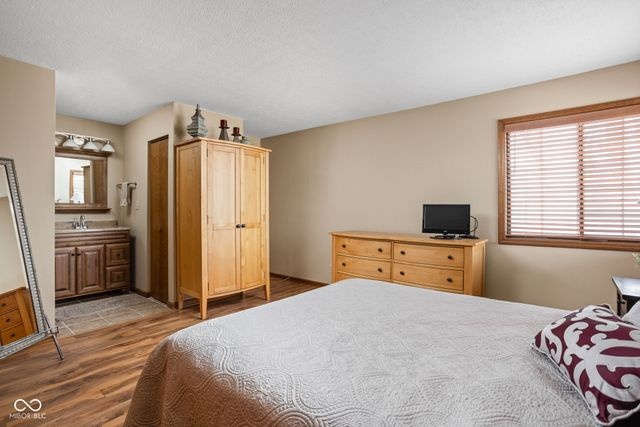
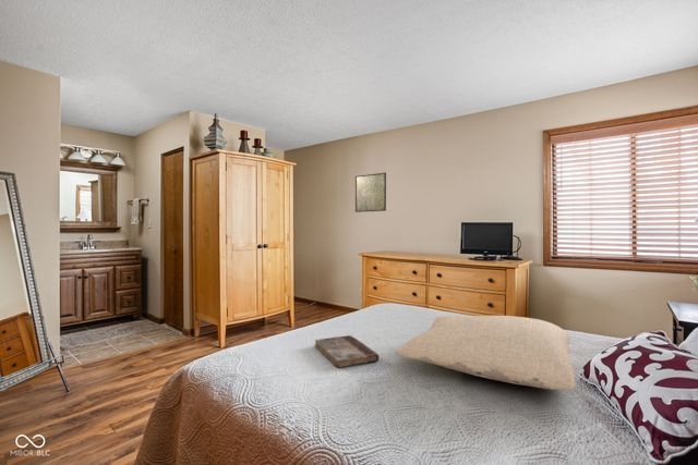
+ pillow (486, 342)
+ book (345, 350)
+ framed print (370, 193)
